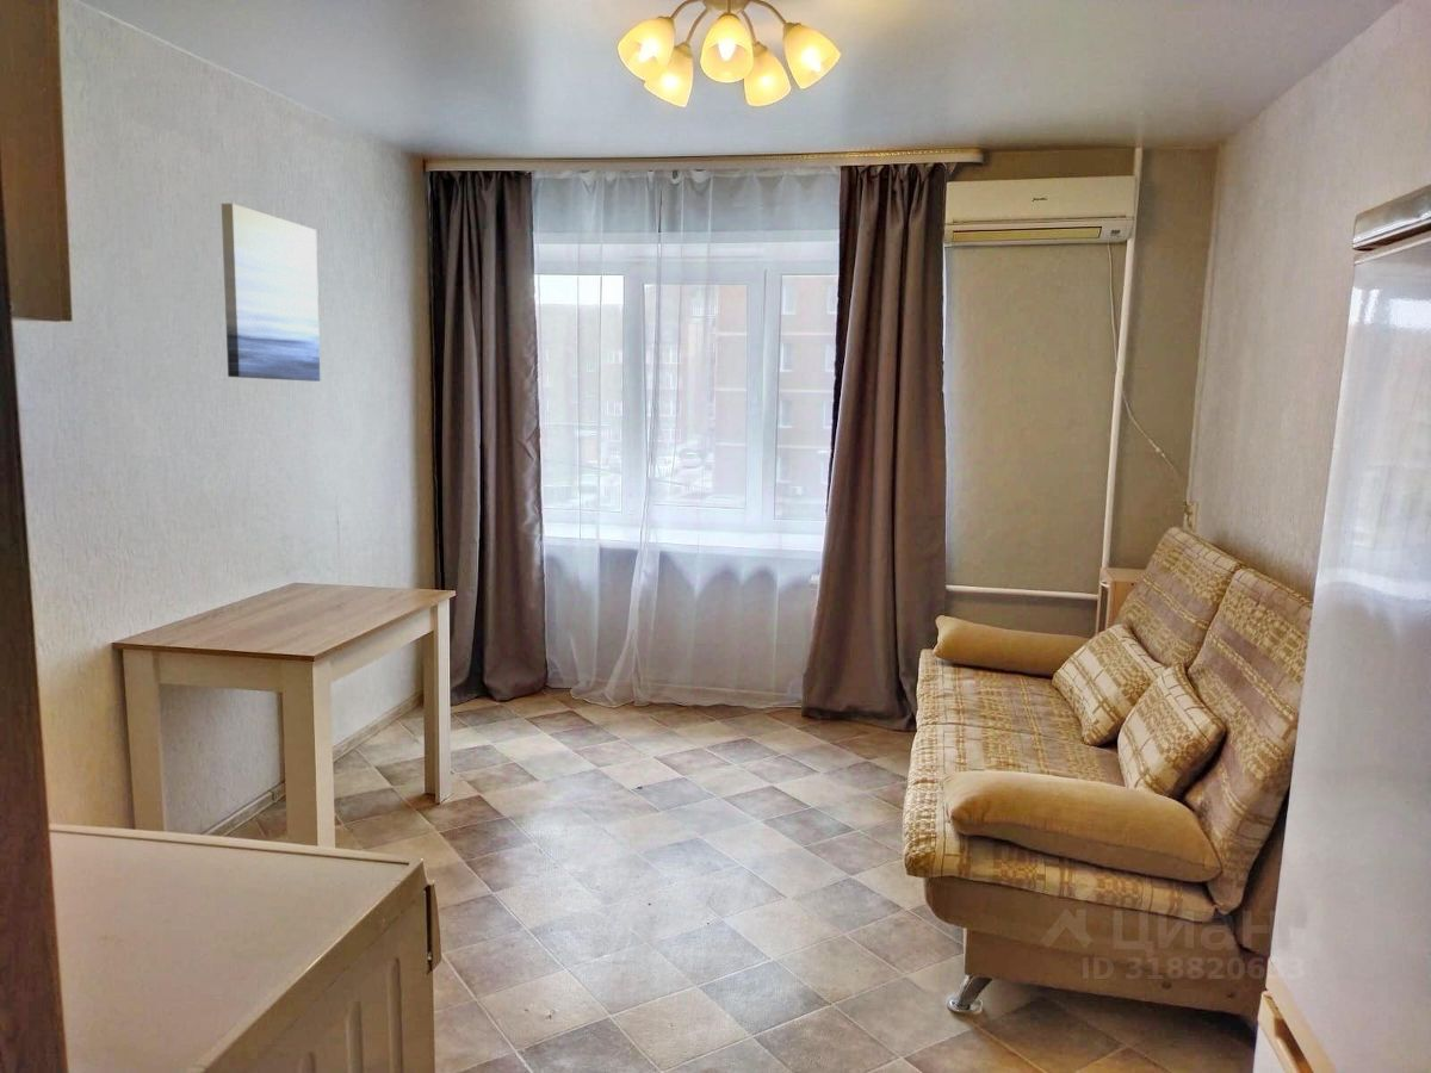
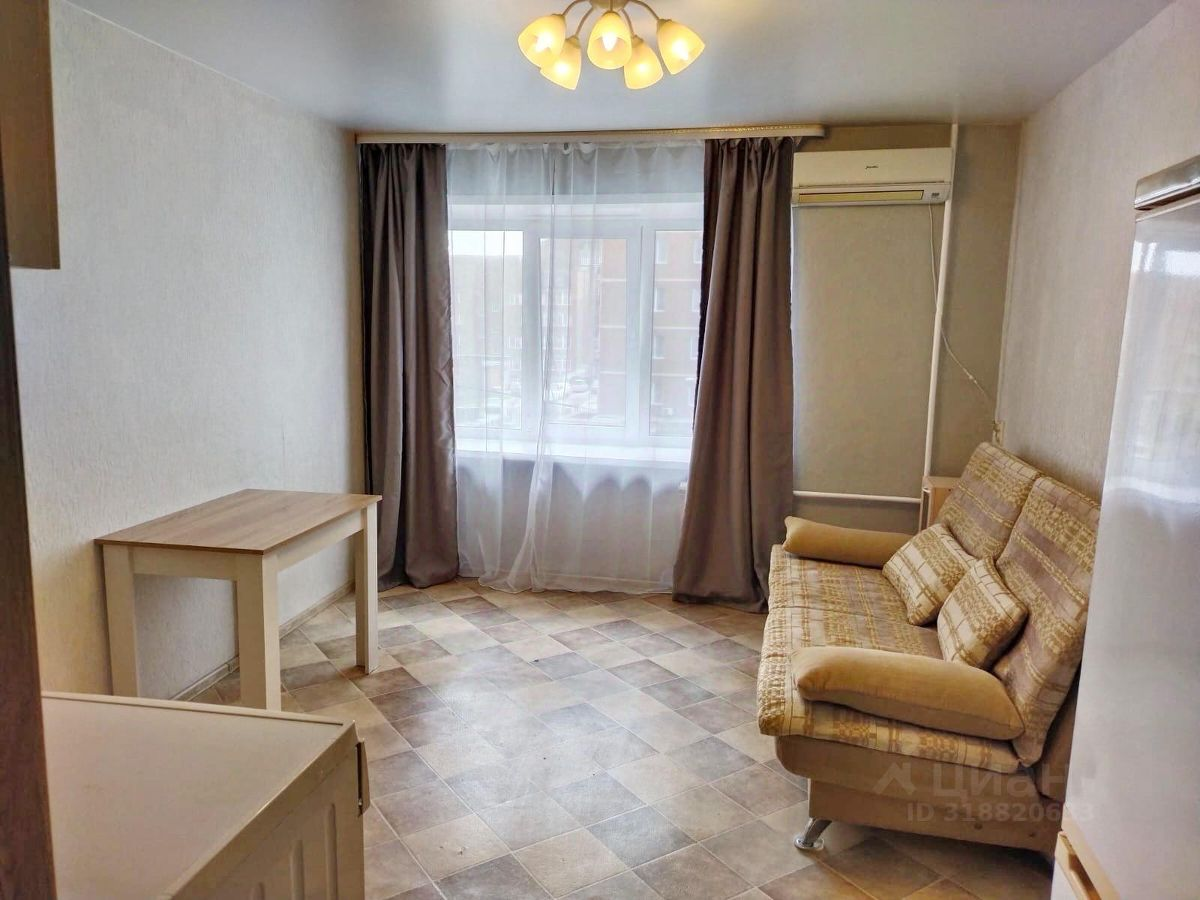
- wall art (274, 298)
